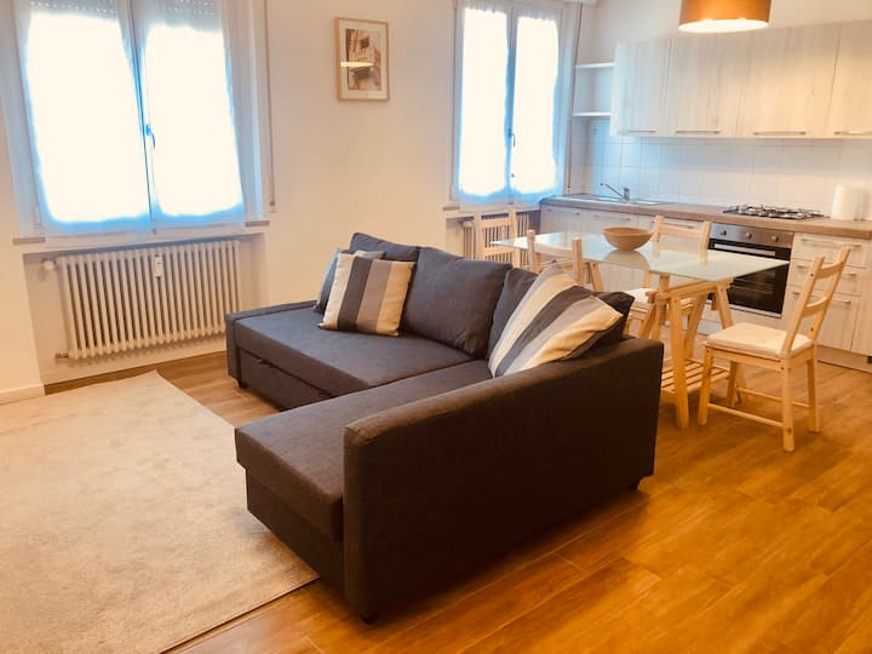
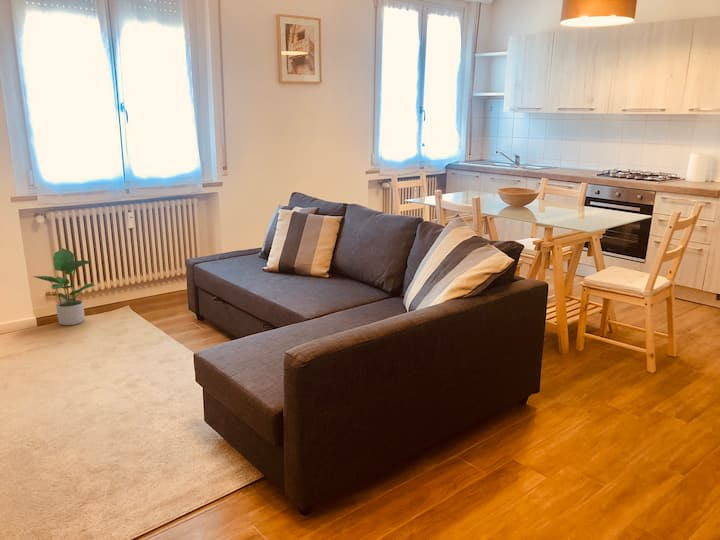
+ potted plant (64, 289)
